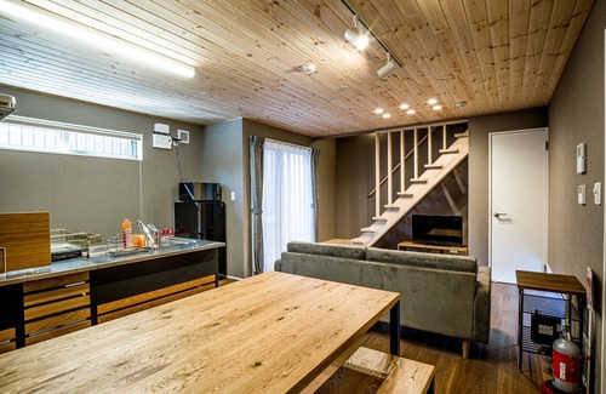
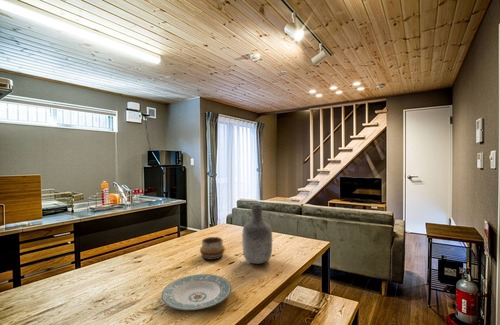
+ plate (197, 293)
+ vase (257, 234)
+ decorative bowl (212, 248)
